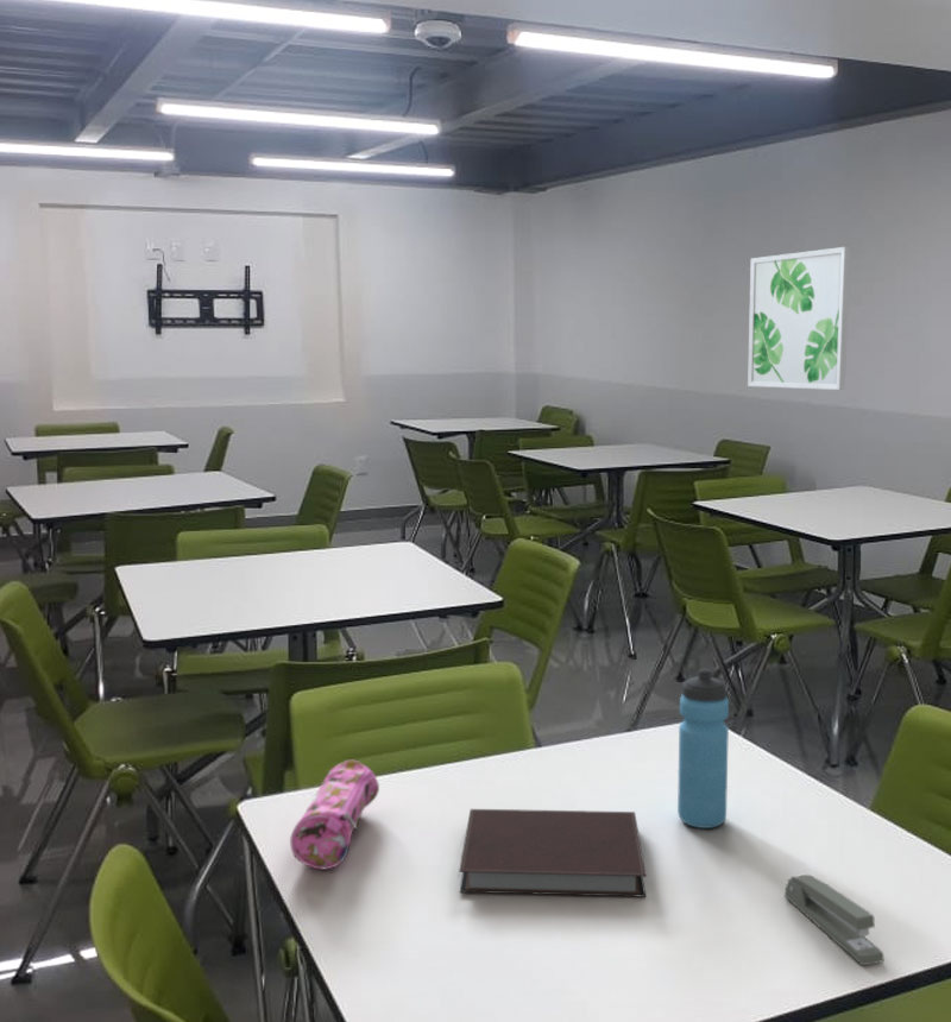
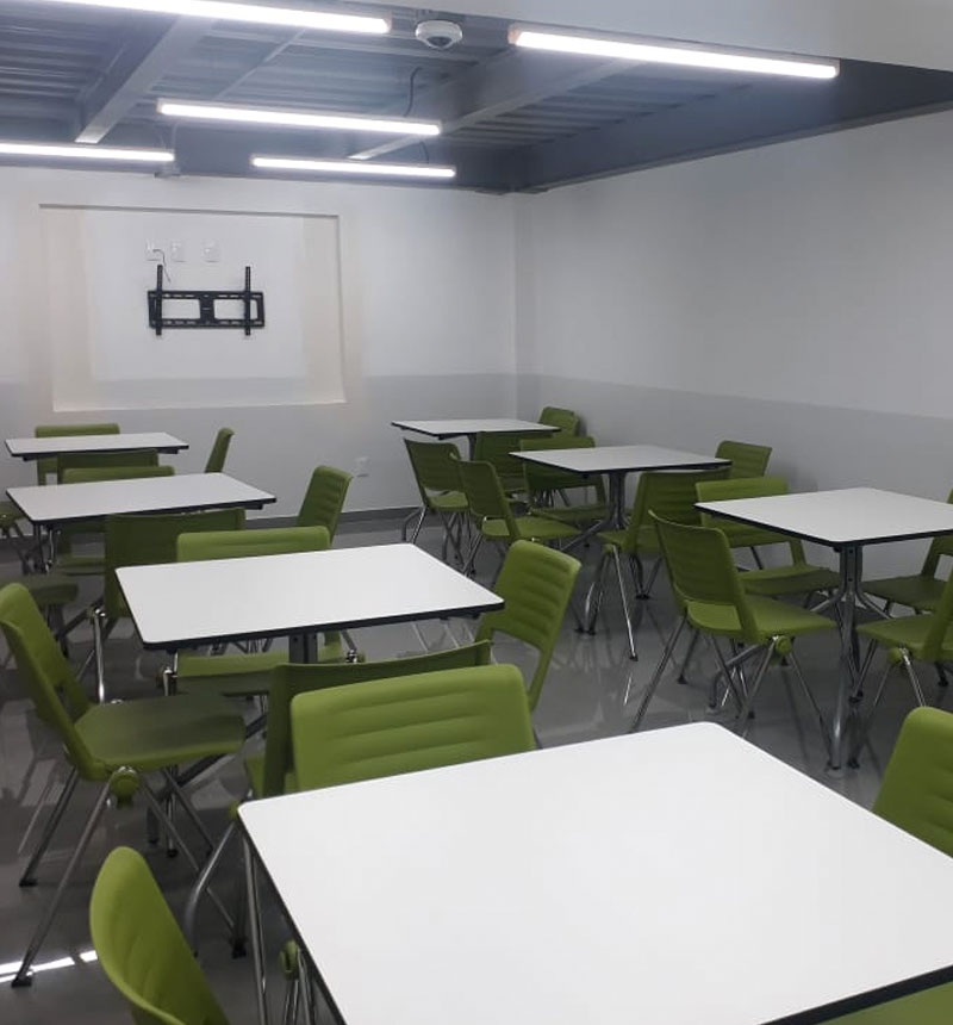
- stapler (832, 908)
- water bottle (703, 745)
- notebook (552, 848)
- pencil case (336, 810)
- wall art (795, 321)
